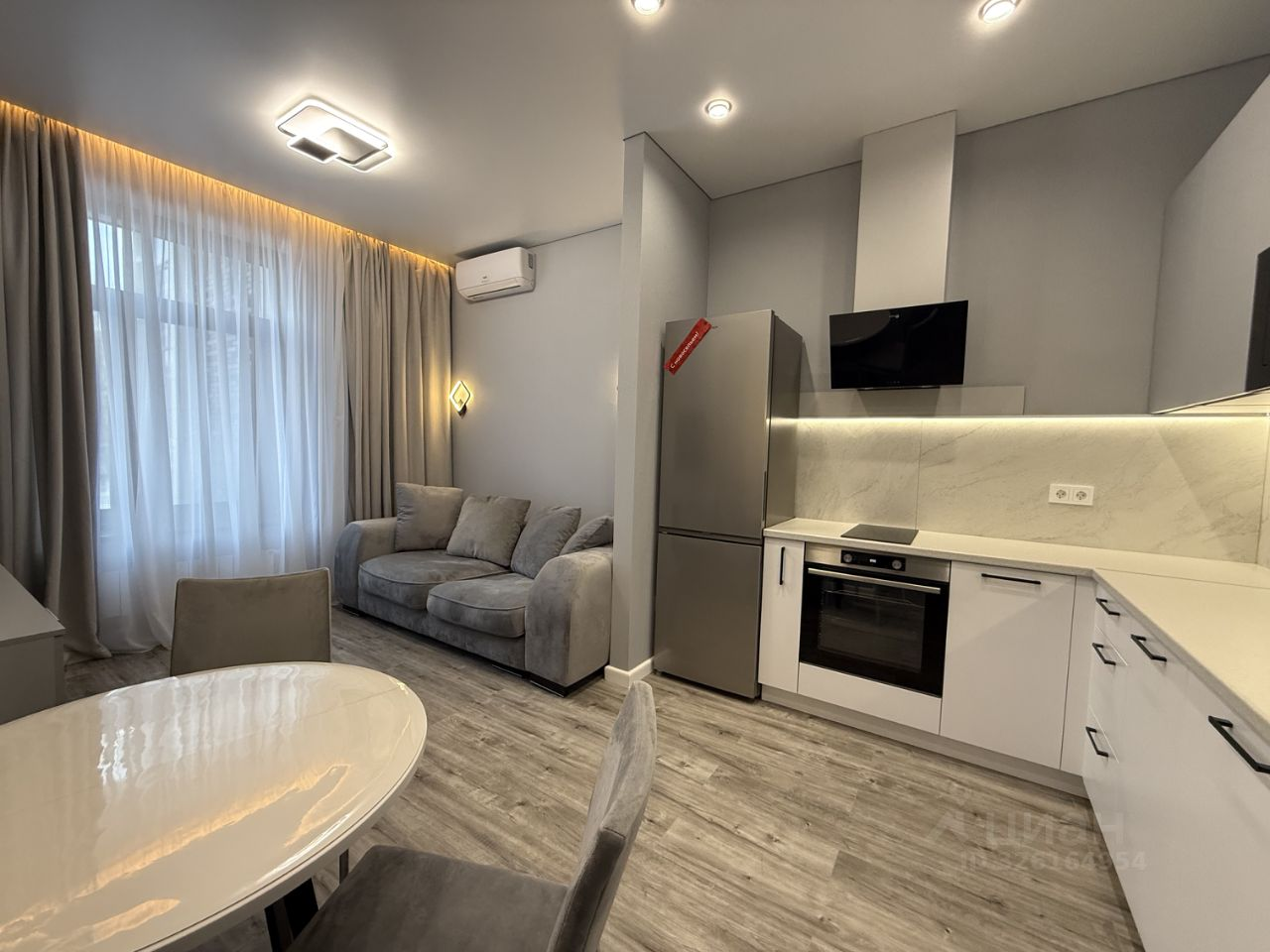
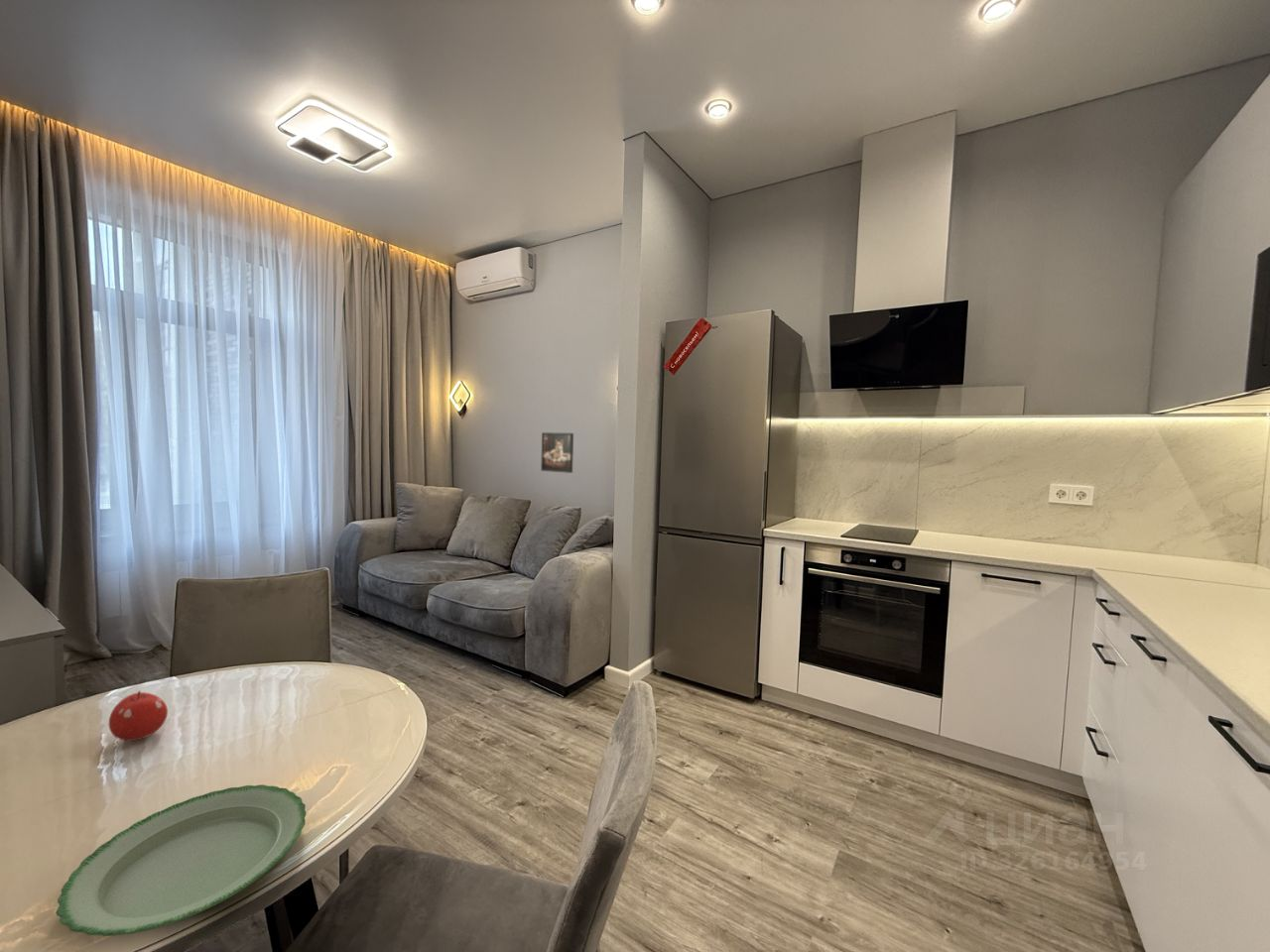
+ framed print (557, 452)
+ plate (196, 856)
+ fruit (138, 713)
